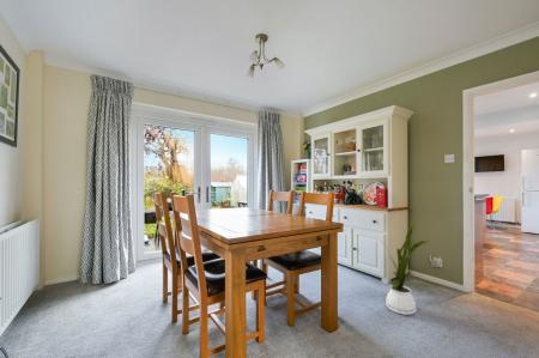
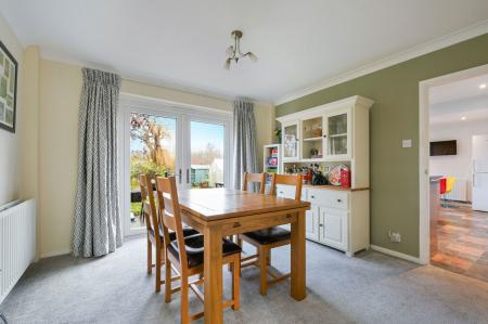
- house plant (402, 267)
